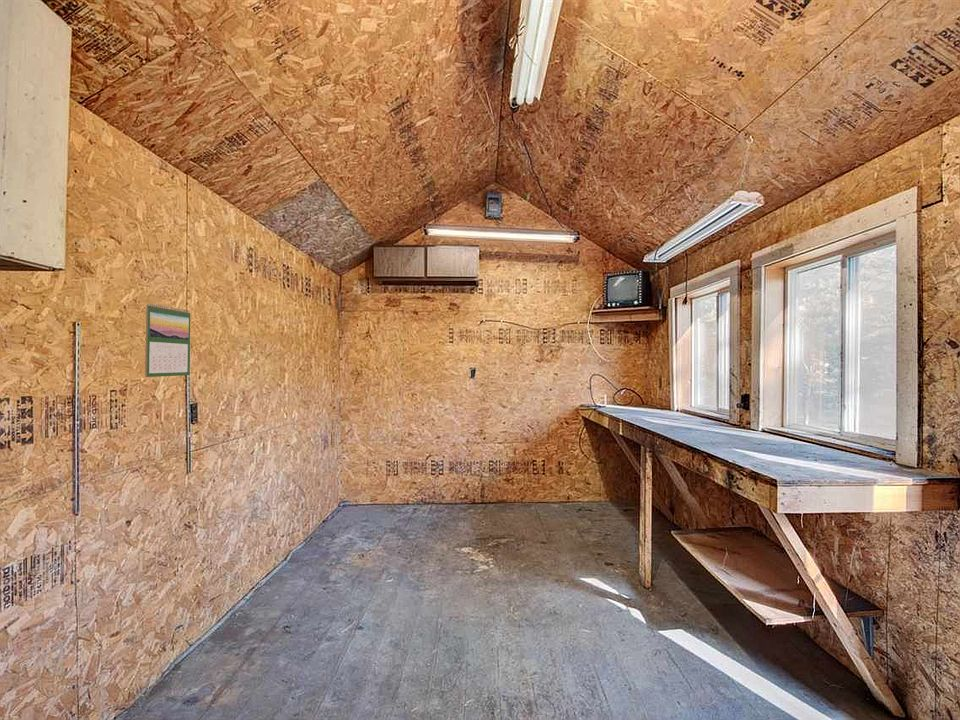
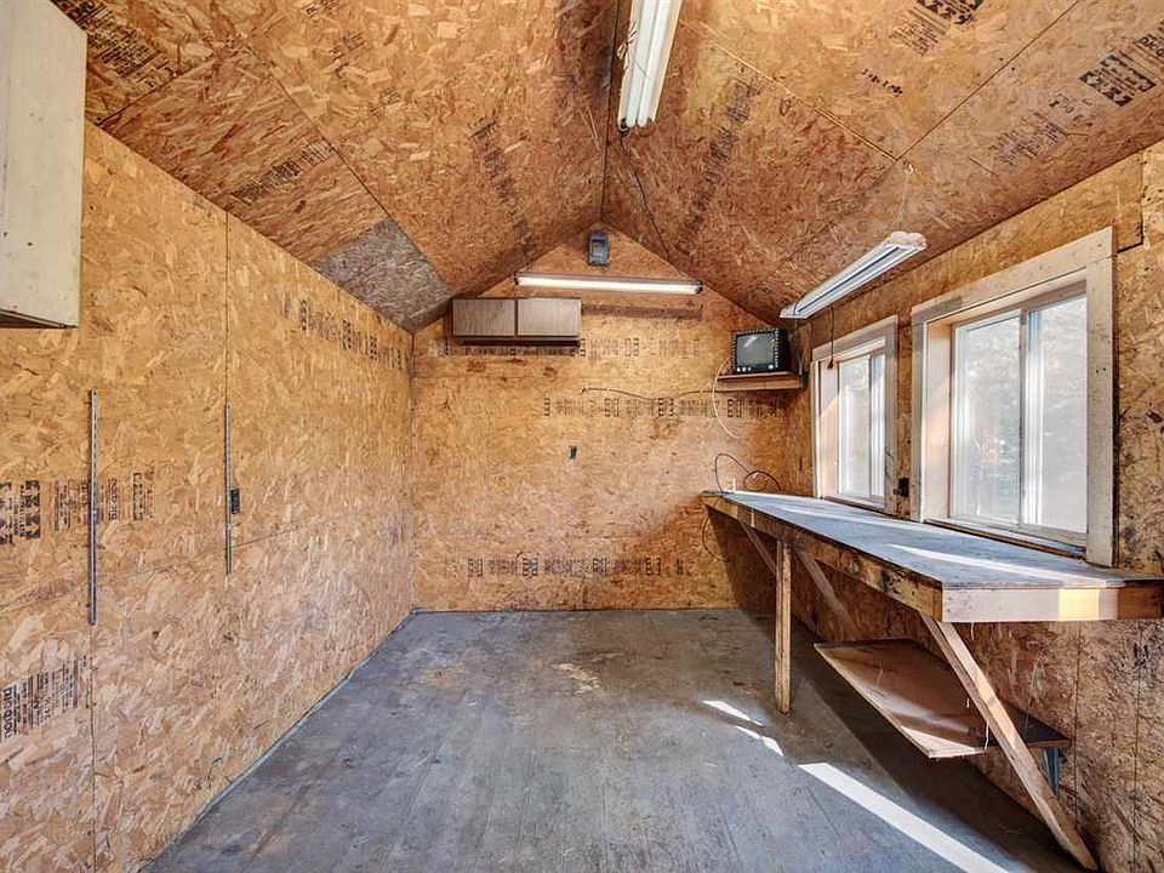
- calendar (169, 341)
